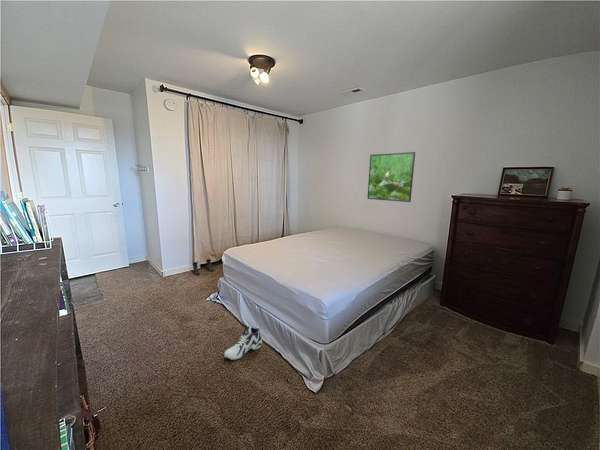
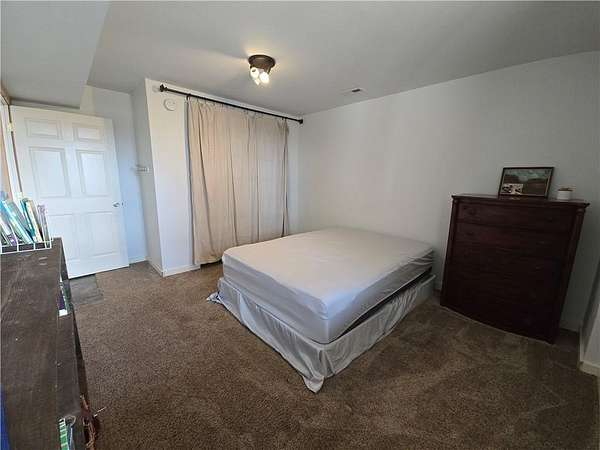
- boots (207, 266)
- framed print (389, 177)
- sneaker (243, 339)
